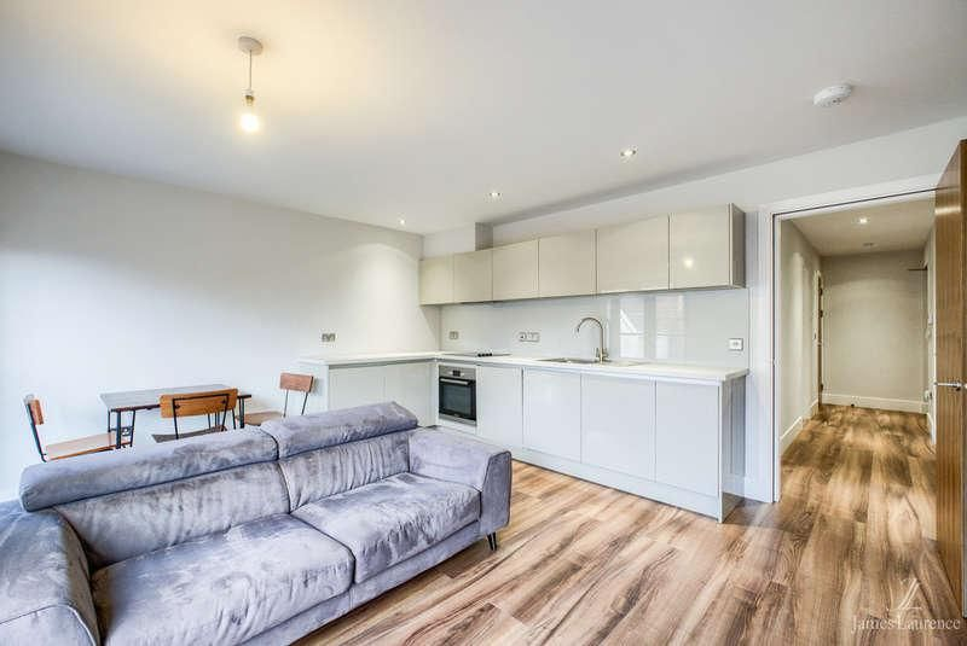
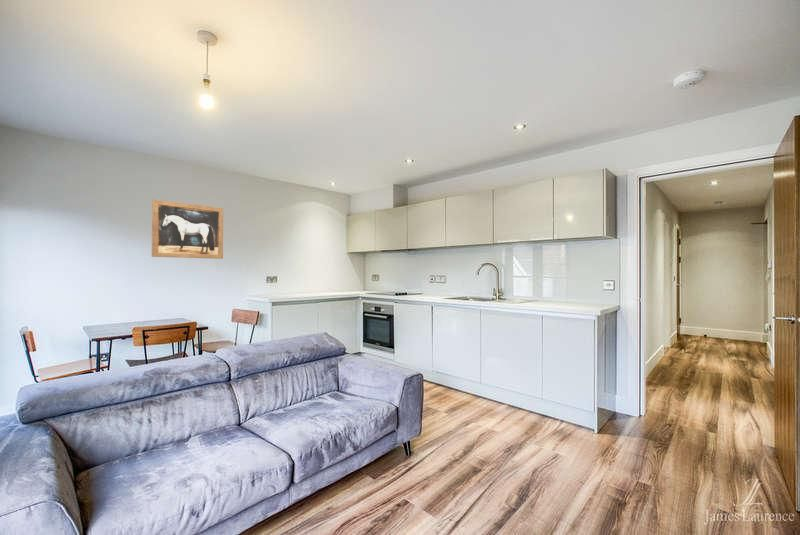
+ wall art (189, 231)
